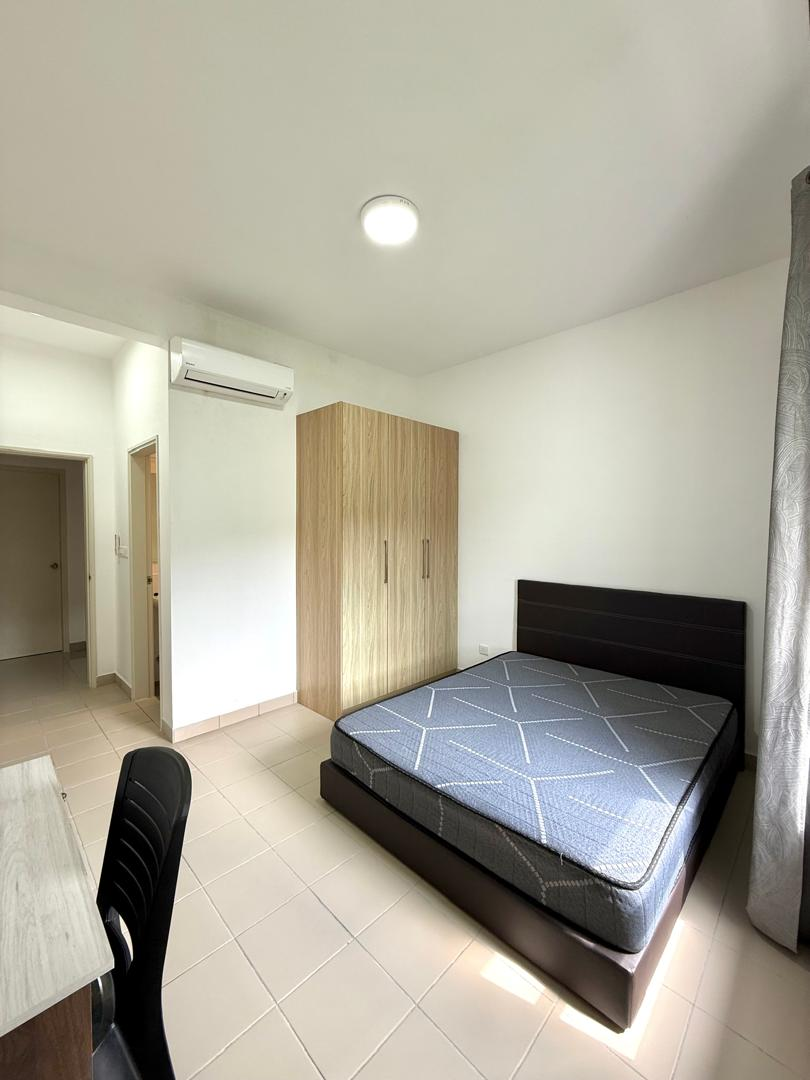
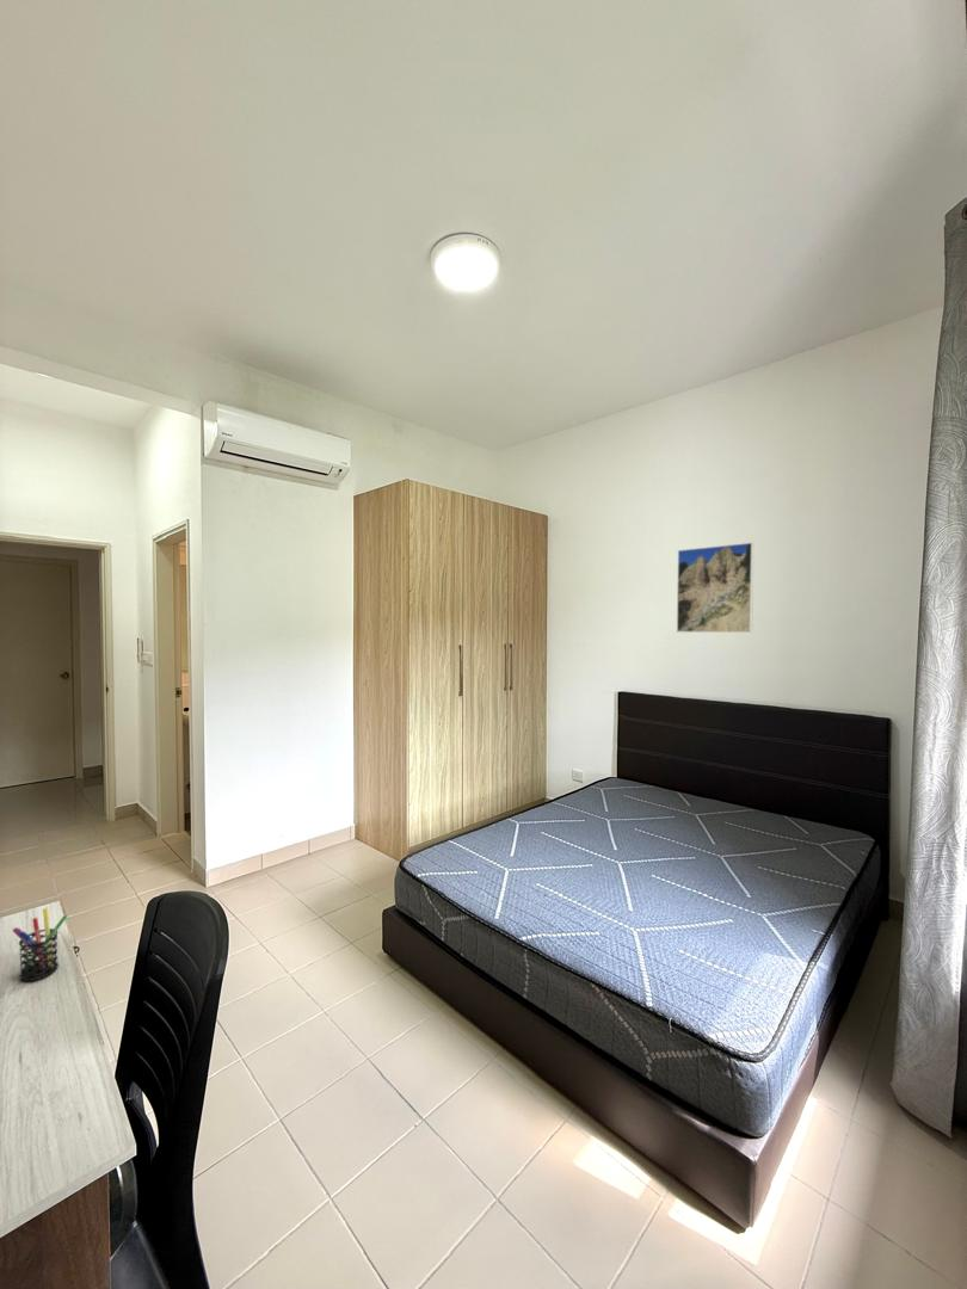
+ pen holder (43, 942)
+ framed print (713, 590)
